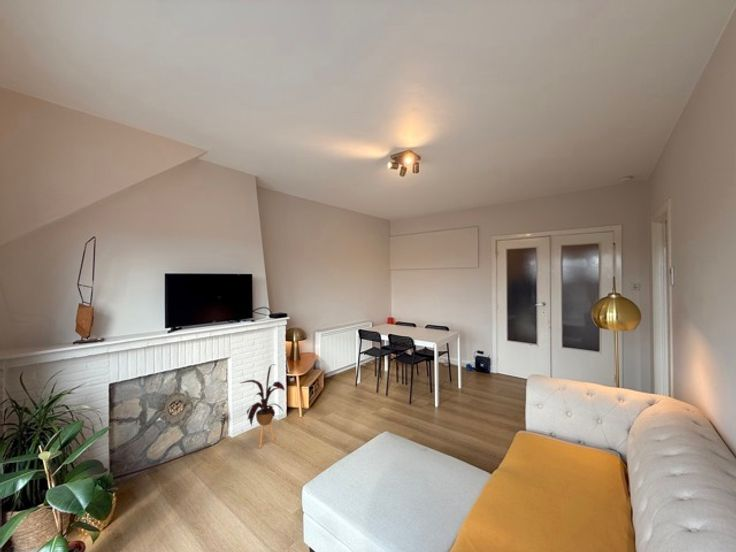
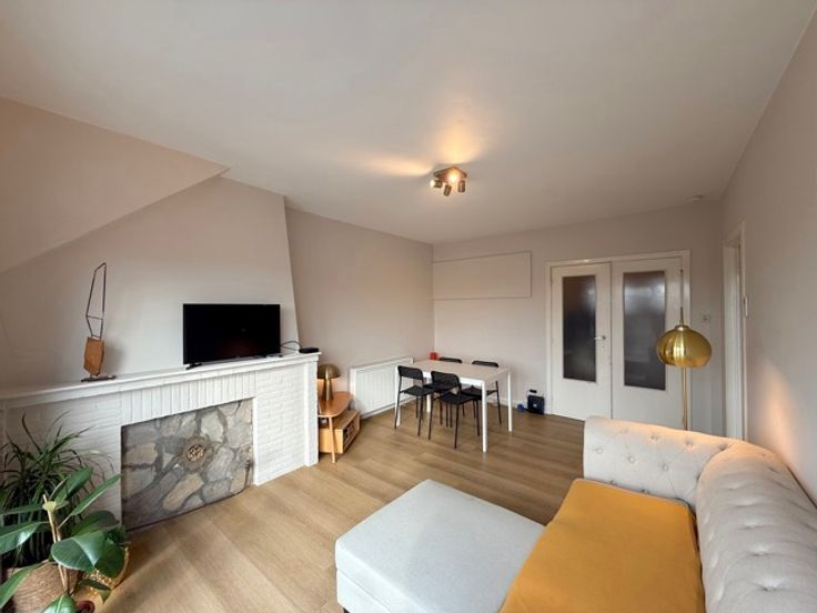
- house plant (262, 405)
